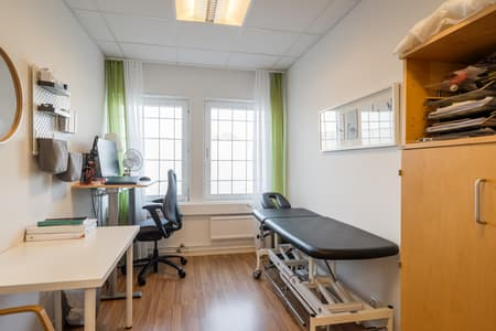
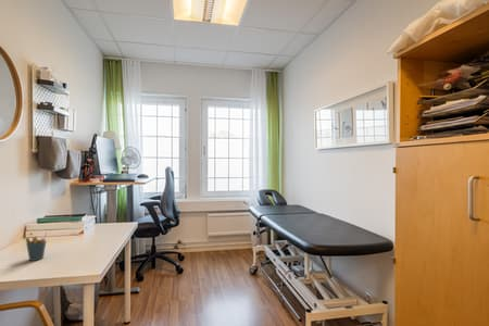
+ pen holder (36, 246)
